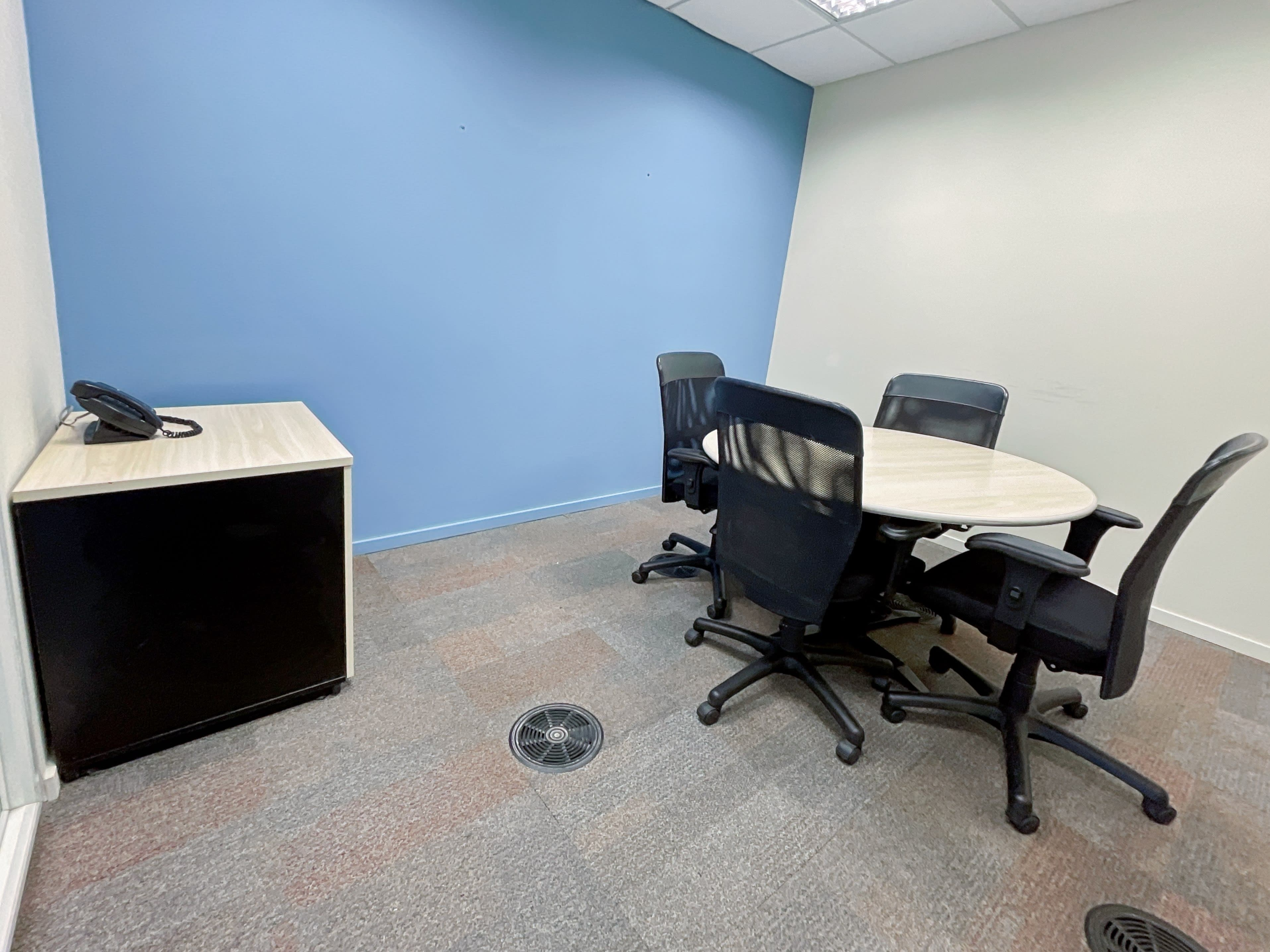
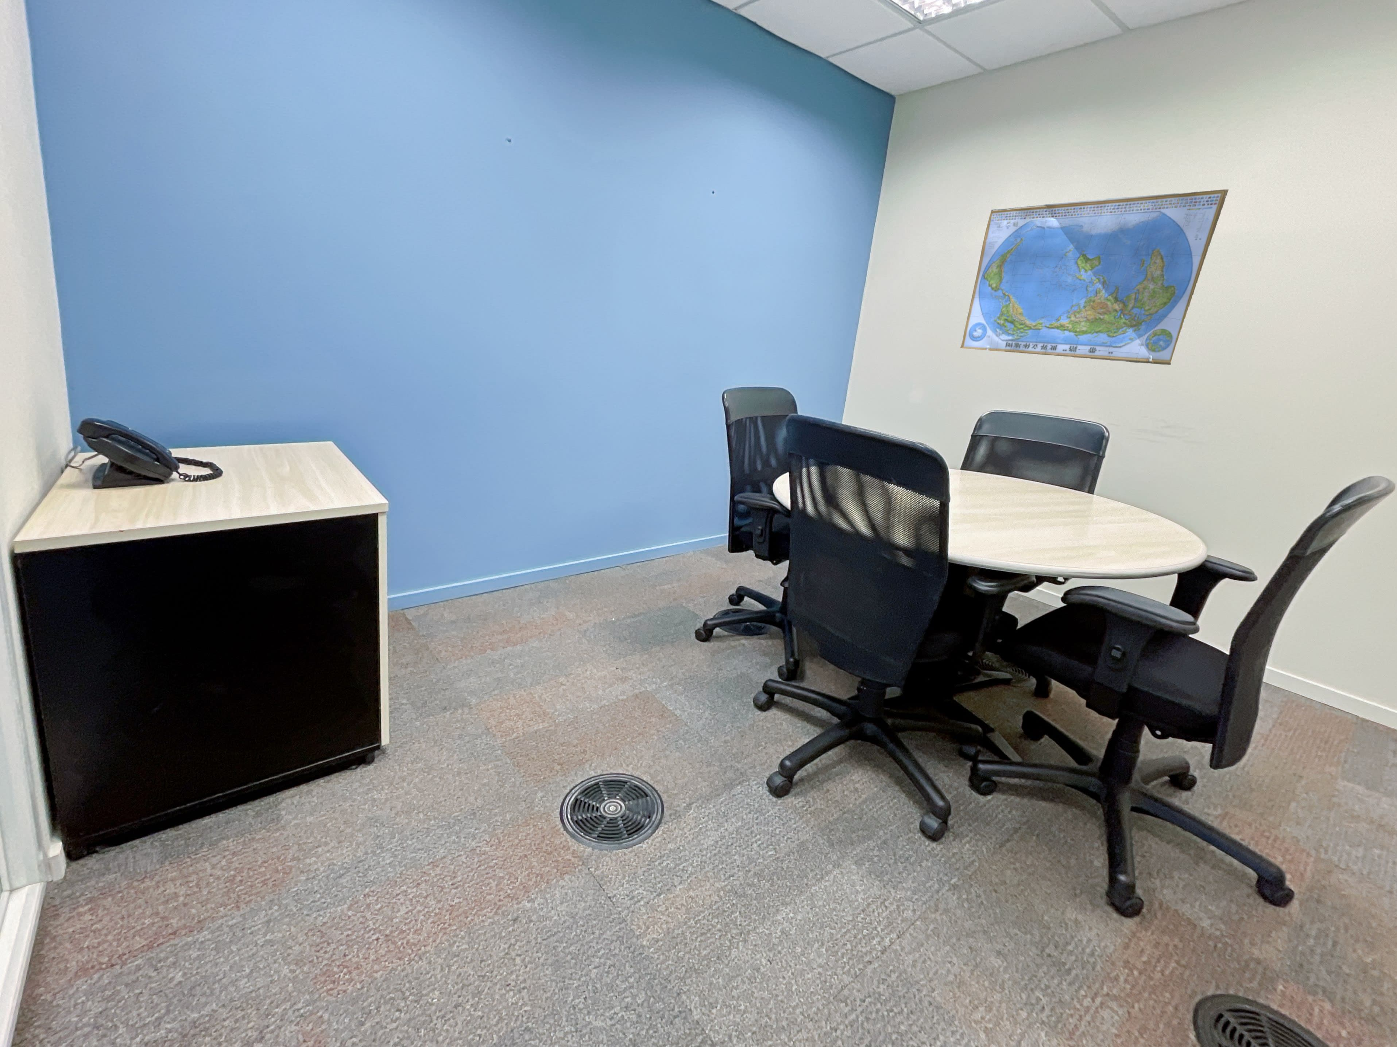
+ world map (1075, 280)
